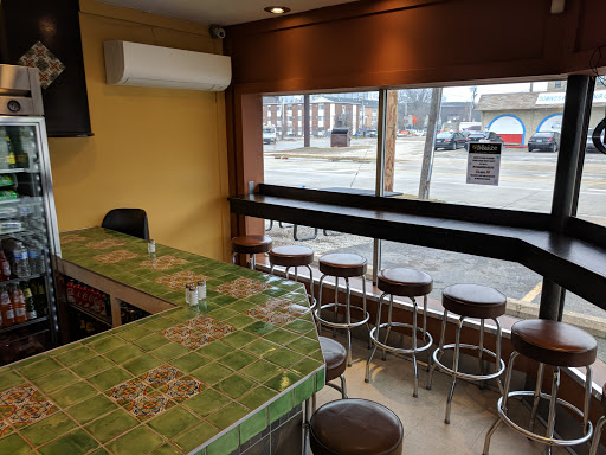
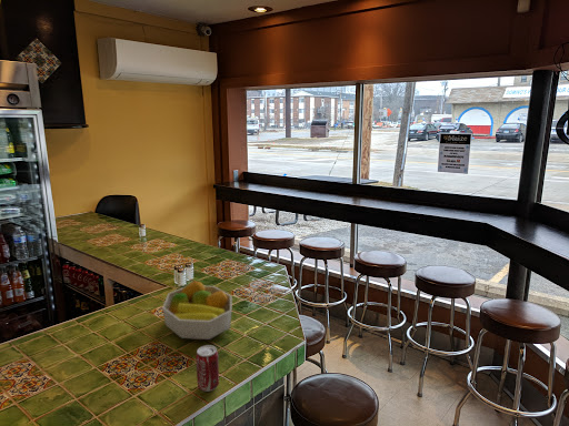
+ beverage can (207, 367)
+ fruit bowl (198, 307)
